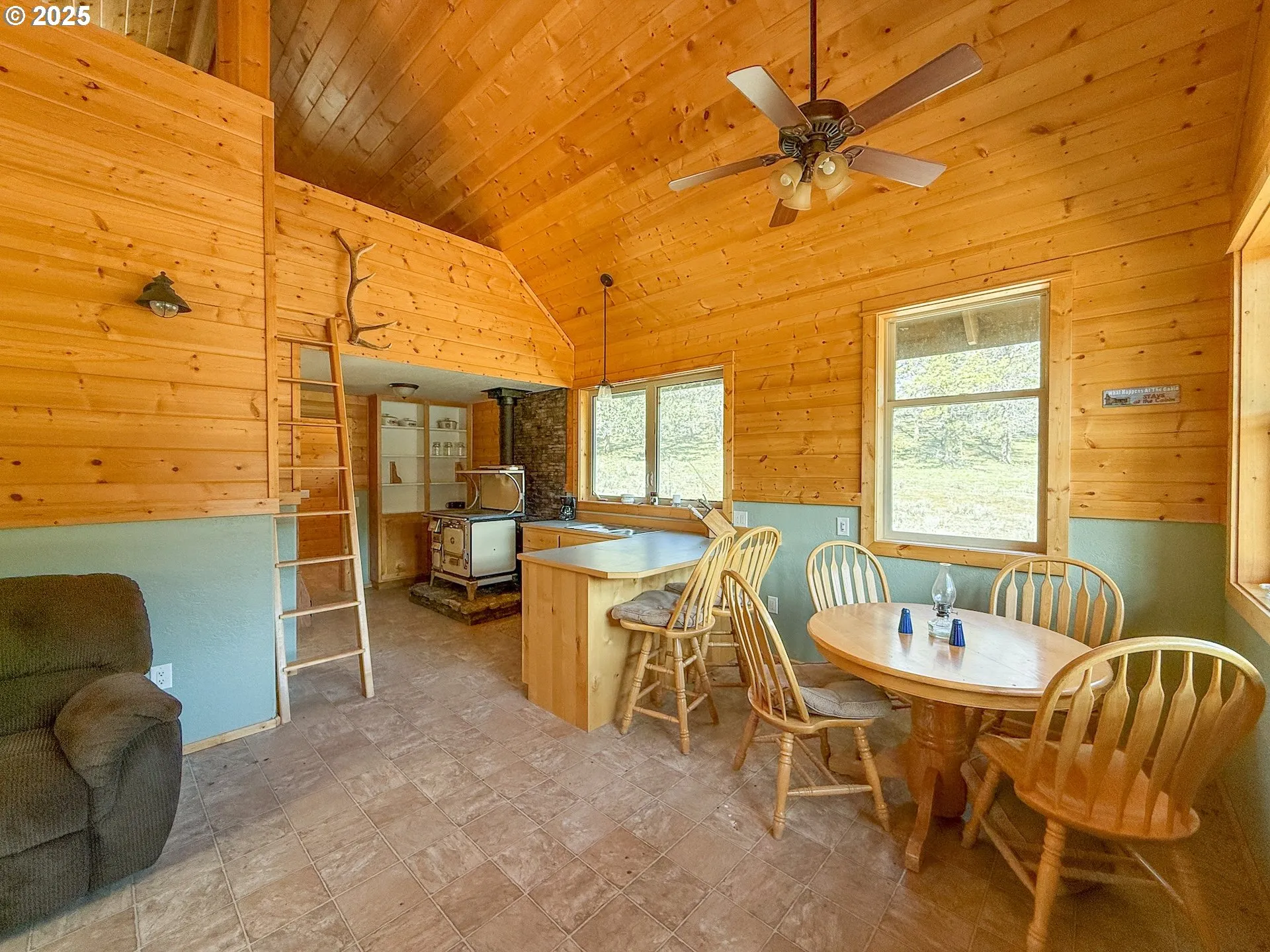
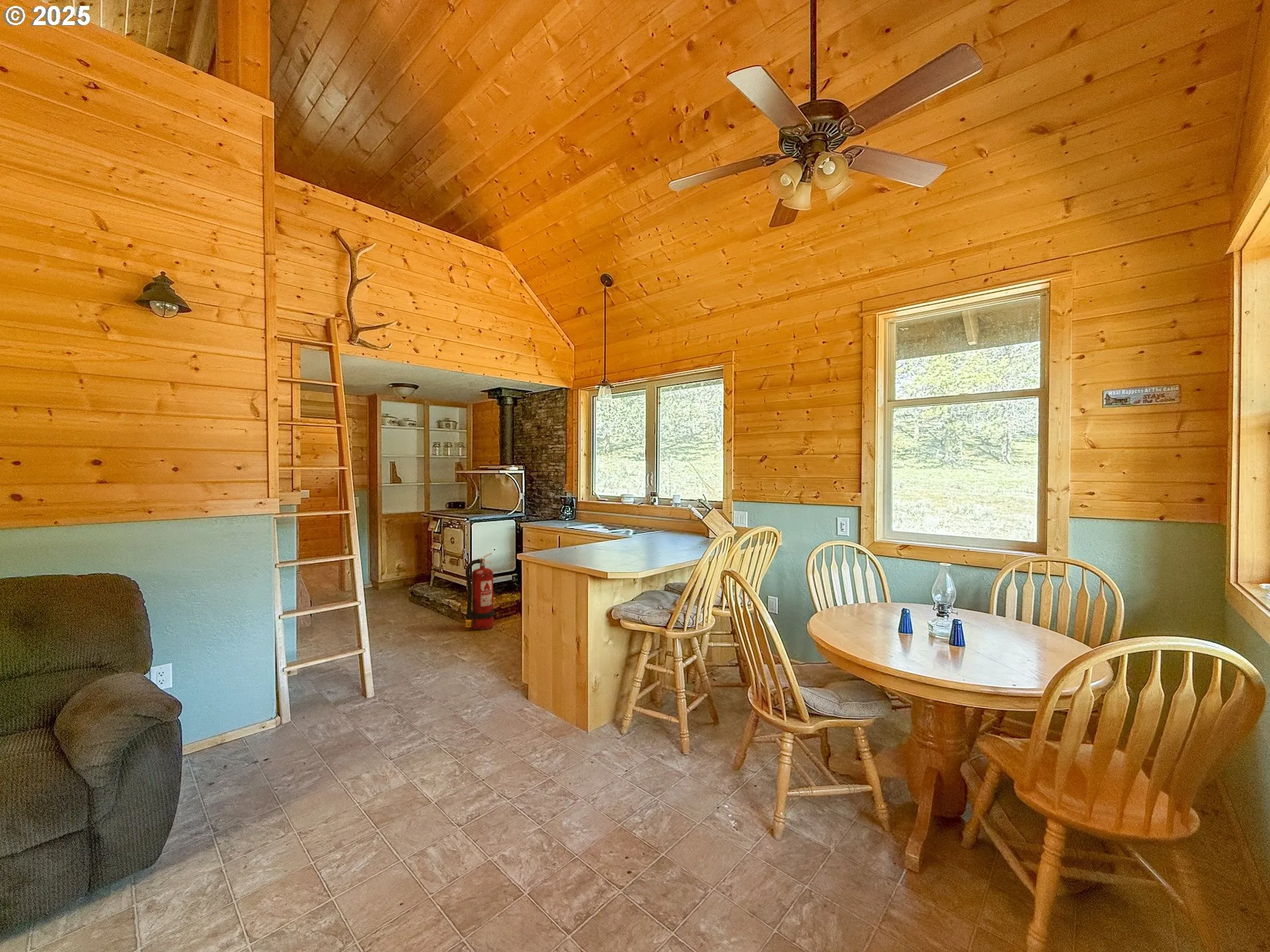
+ fire extinguisher (479, 591)
